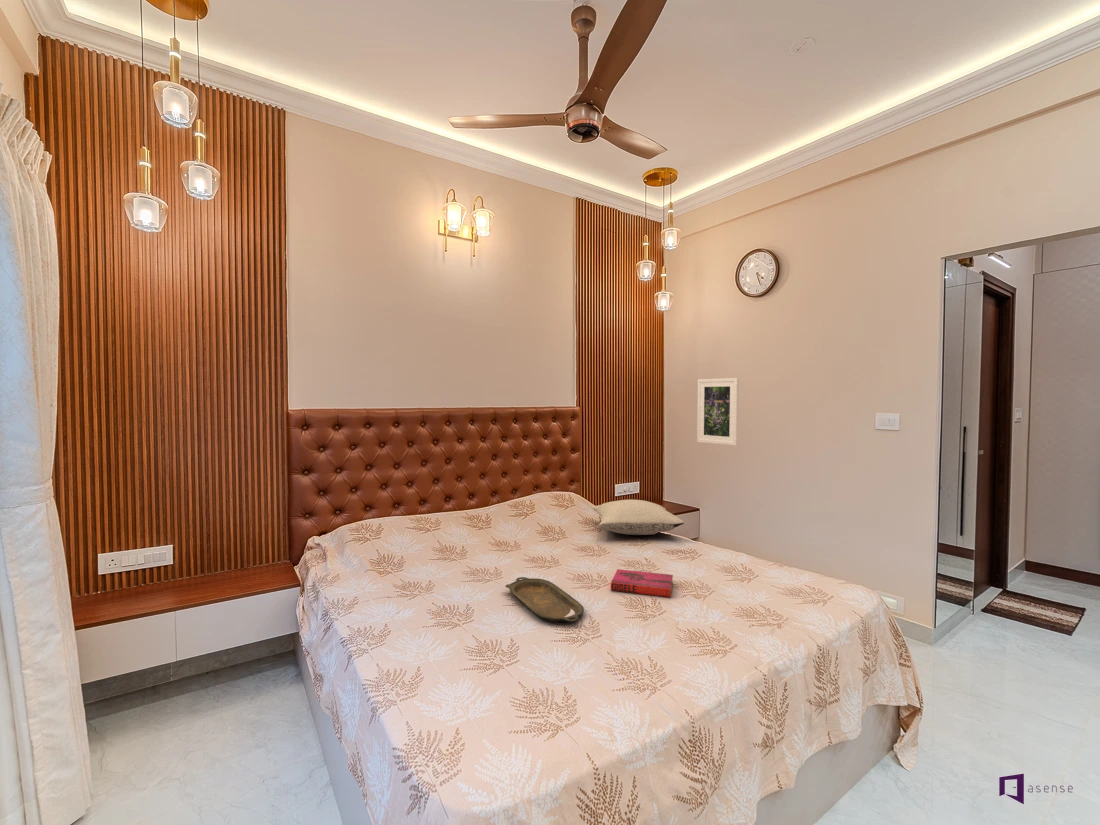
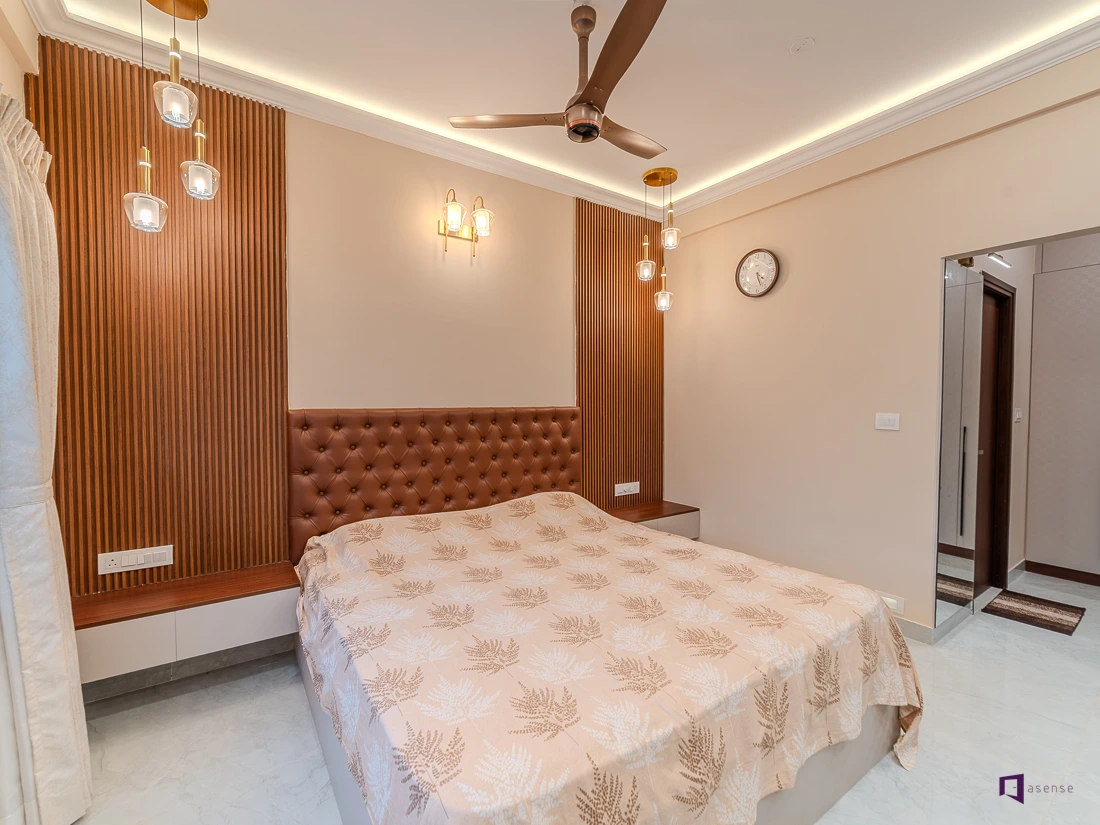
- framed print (717, 411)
- serving tray (544, 599)
- pillow (634, 515)
- hardback book (642, 582)
